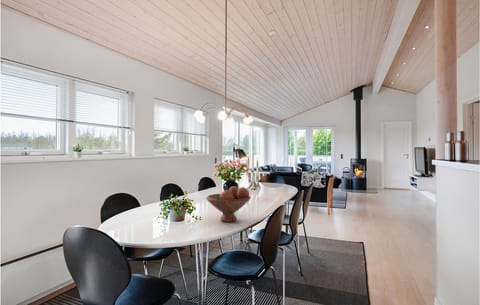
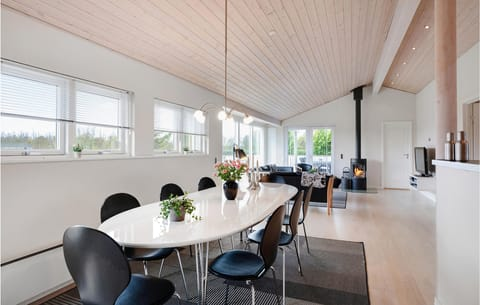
- fruit bowl (228, 203)
